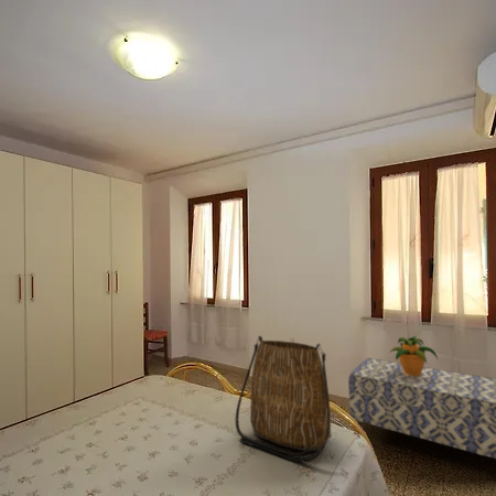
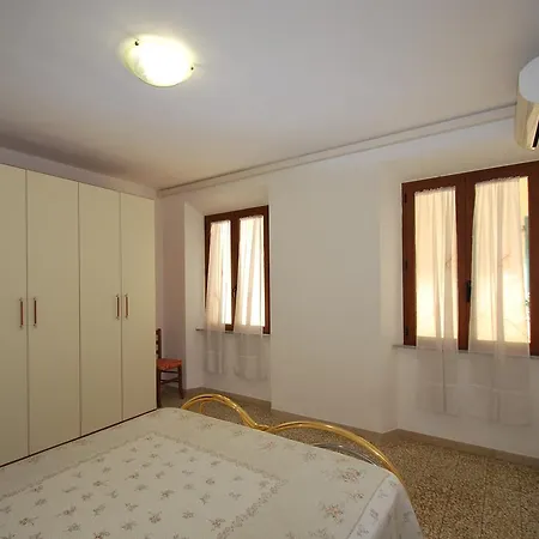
- bench (429, 411)
- potted plant (410, 354)
- tote bag (285, 390)
